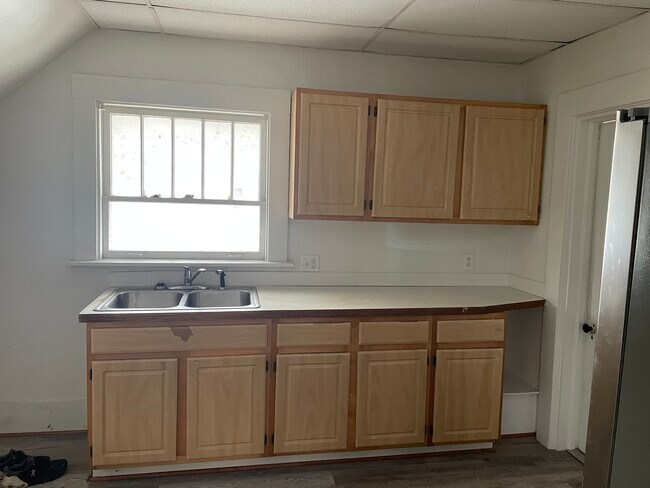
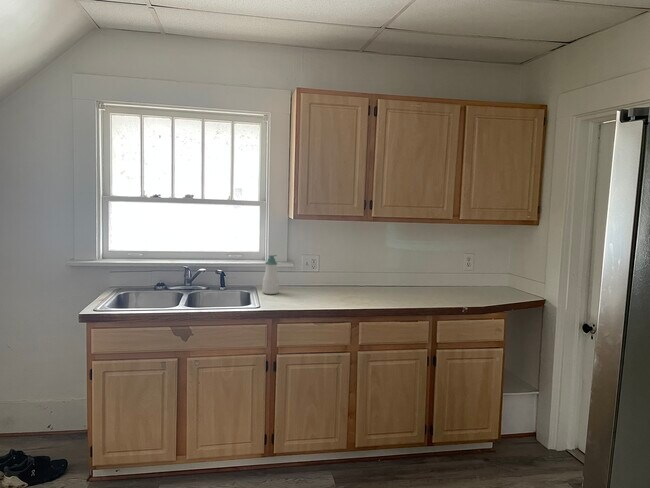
+ soap bottle (271, 274)
